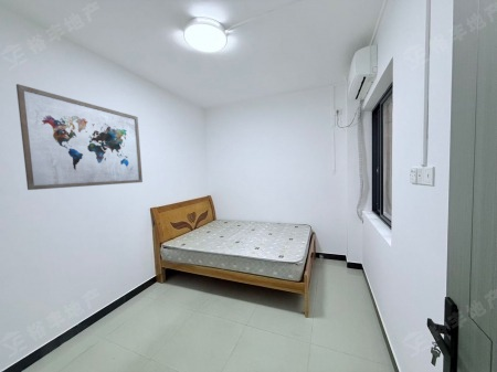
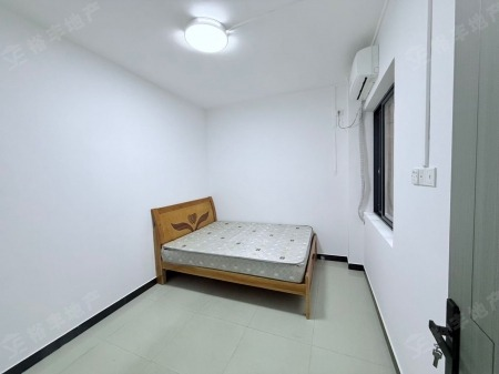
- wall art (94, 145)
